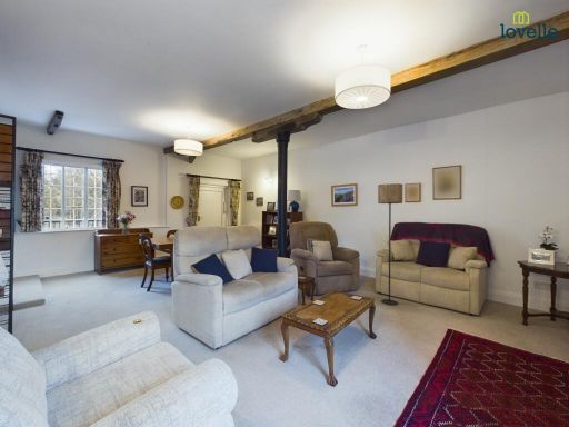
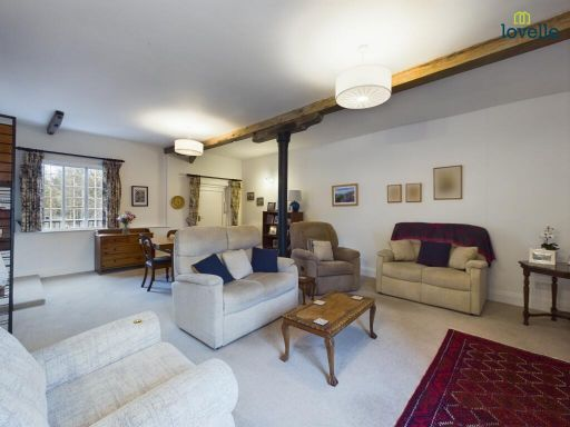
- floor lamp (389, 244)
